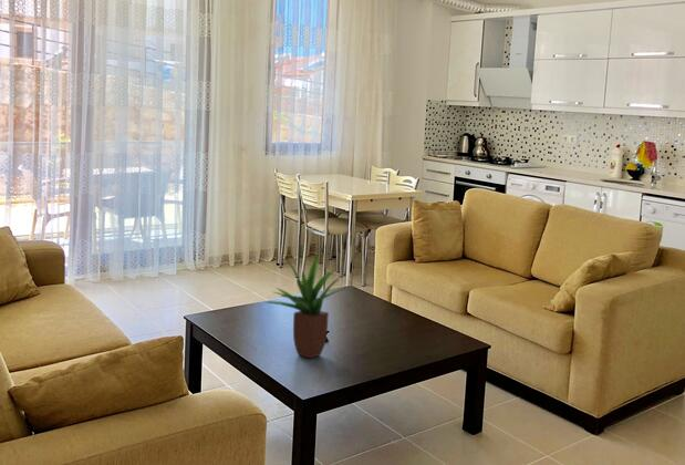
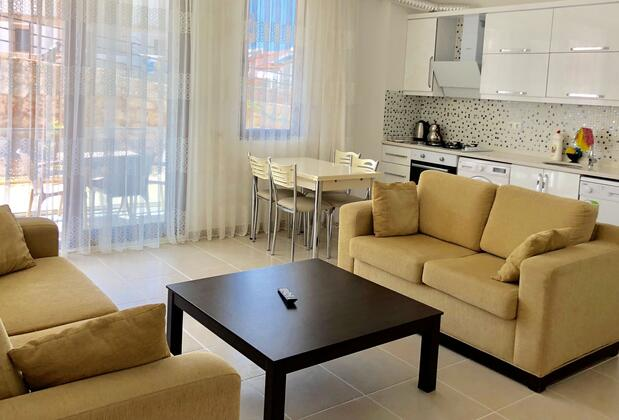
- potted plant (303, 306)
